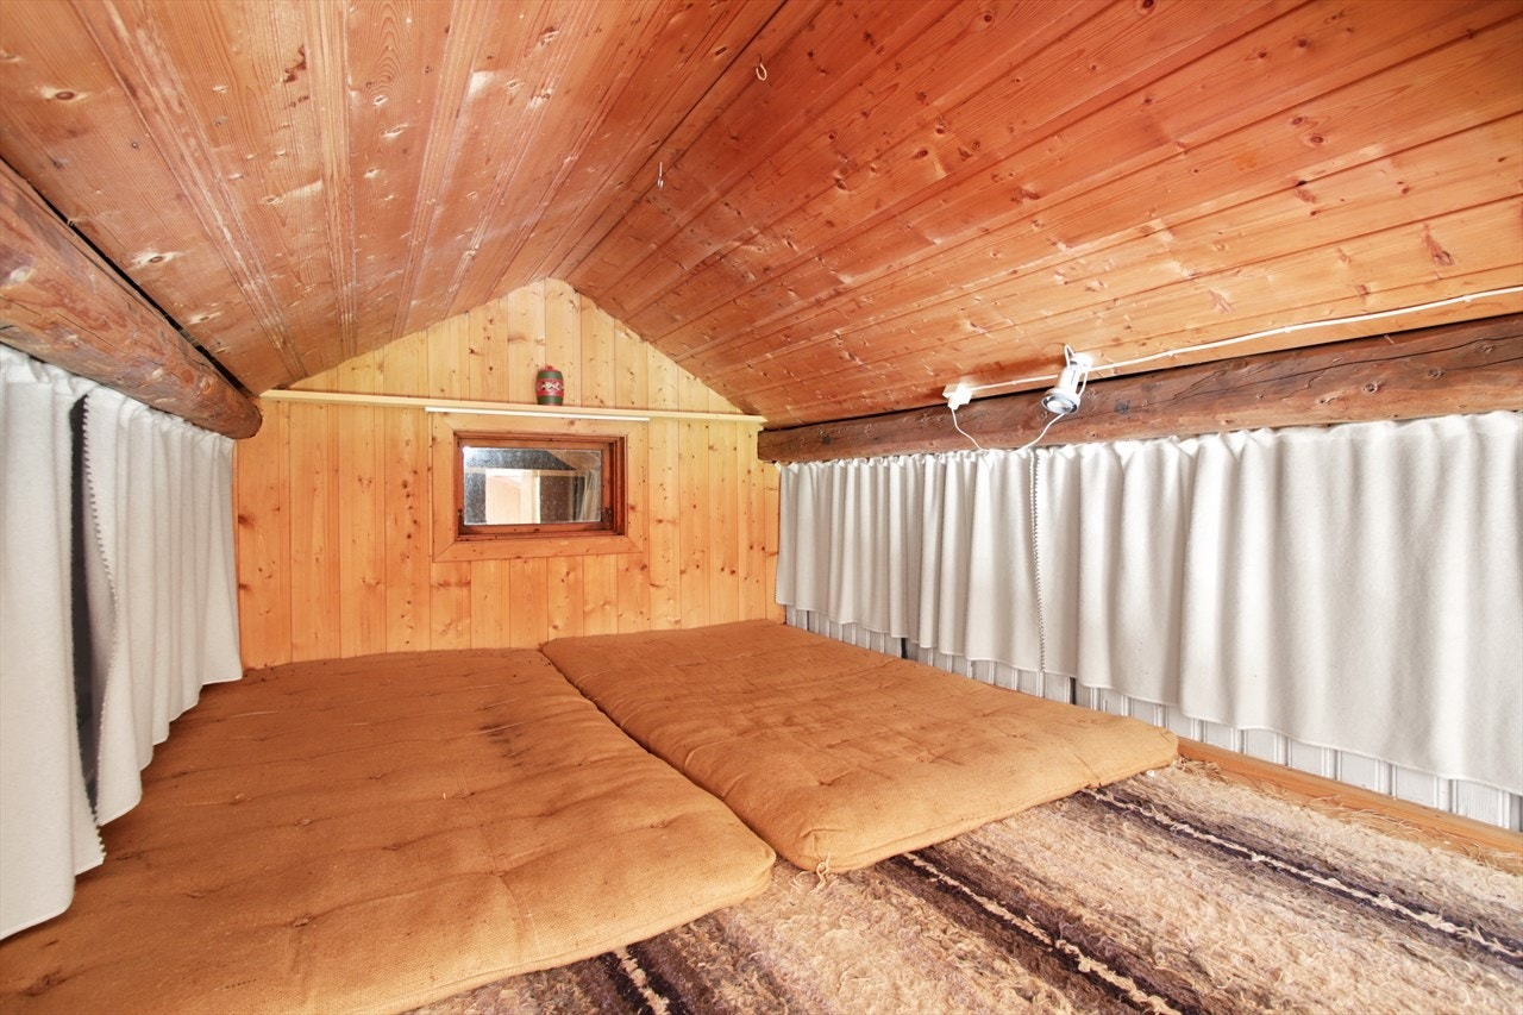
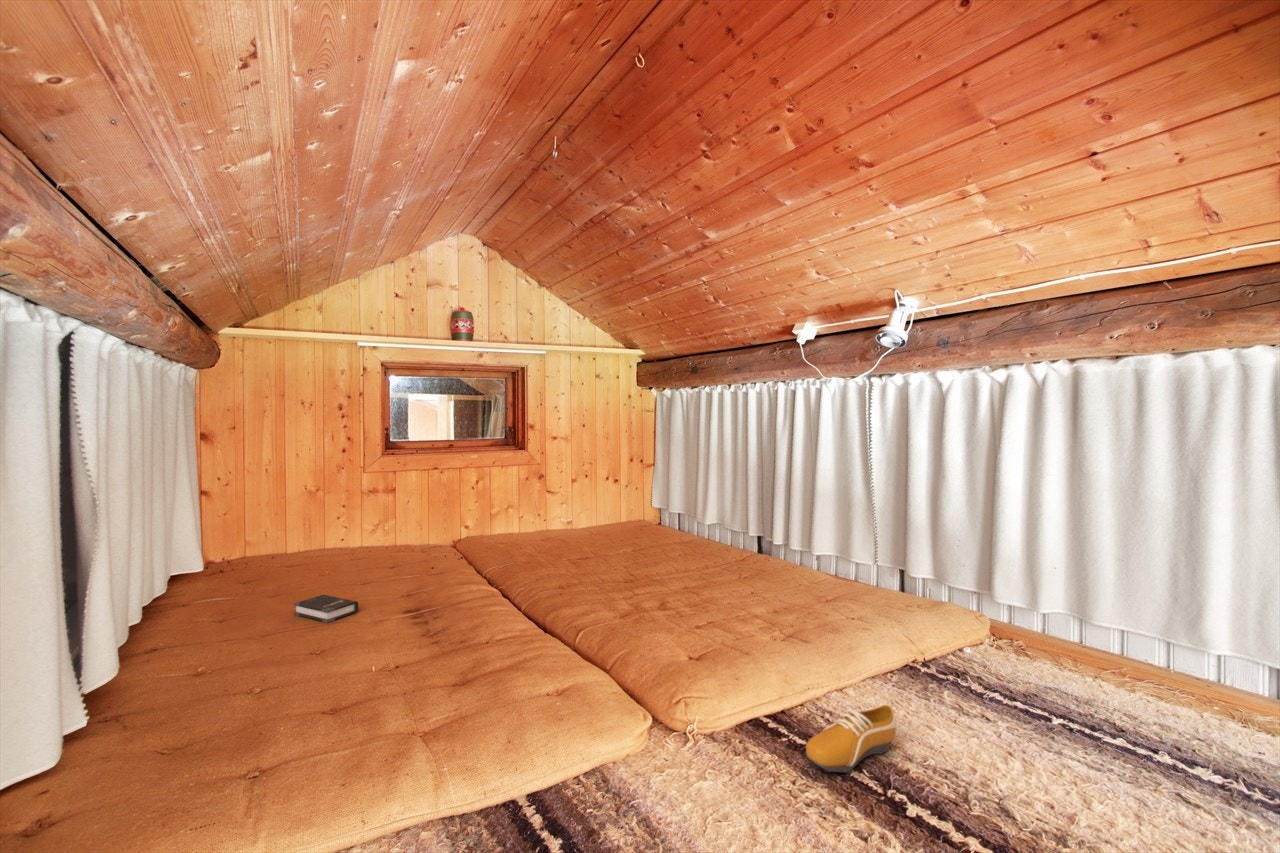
+ hardback book (326, 607)
+ shoe (850, 731)
